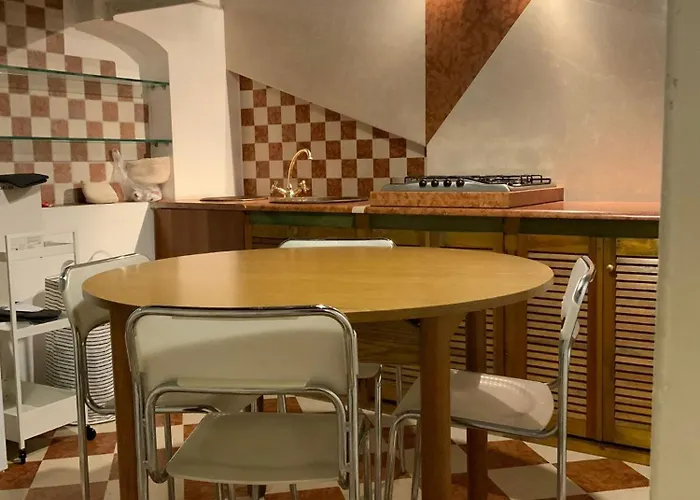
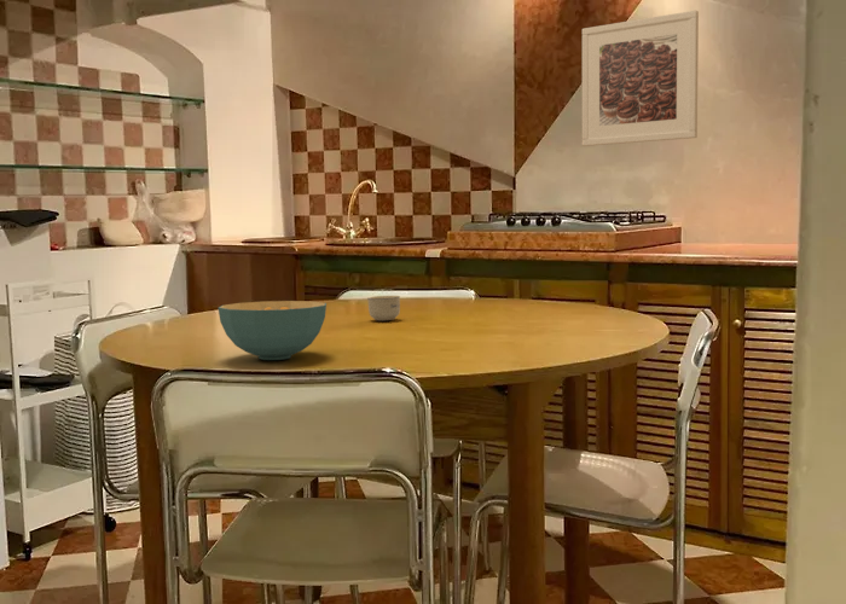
+ cereal bowl (273, 331)
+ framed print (637, 81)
+ cup (384, 307)
